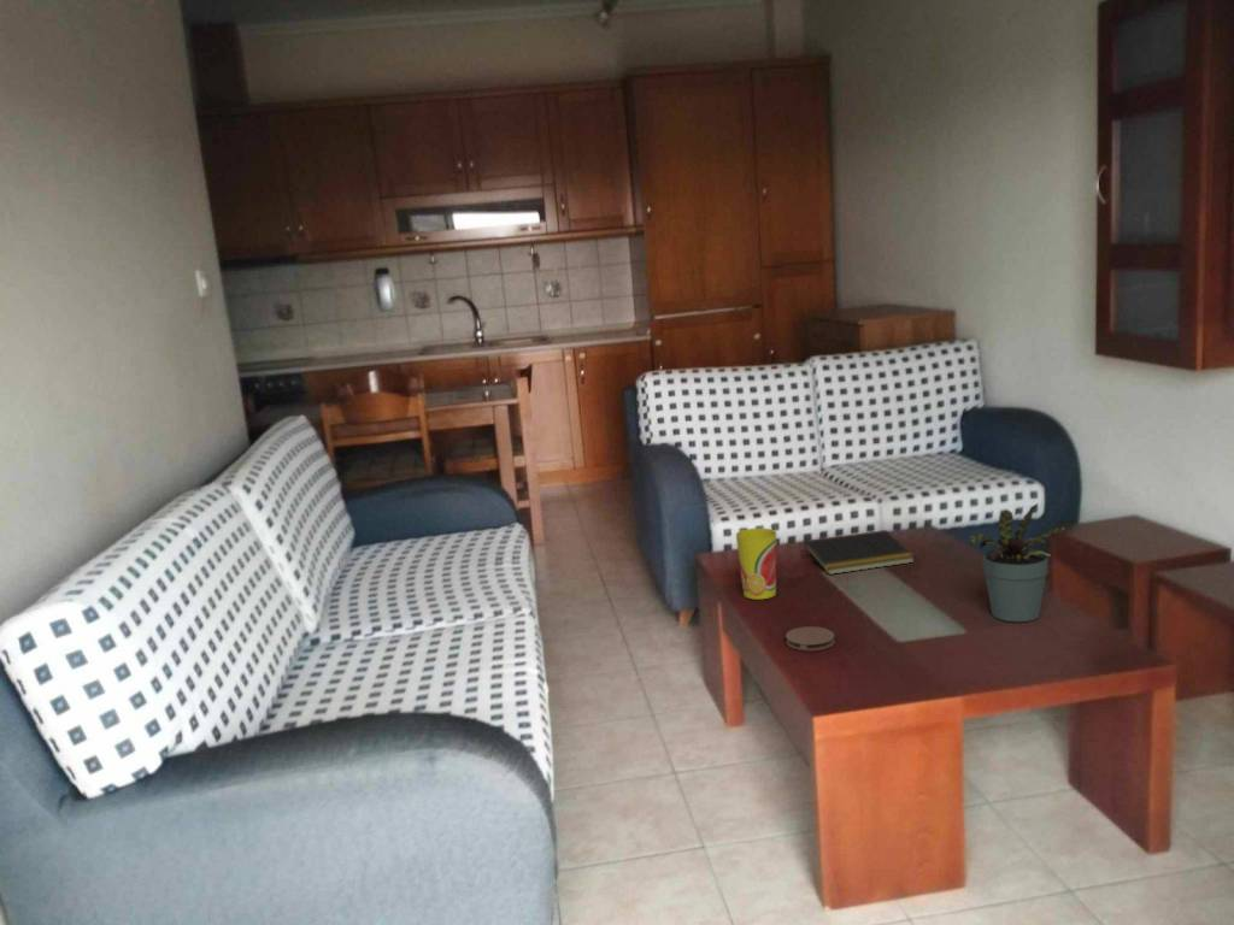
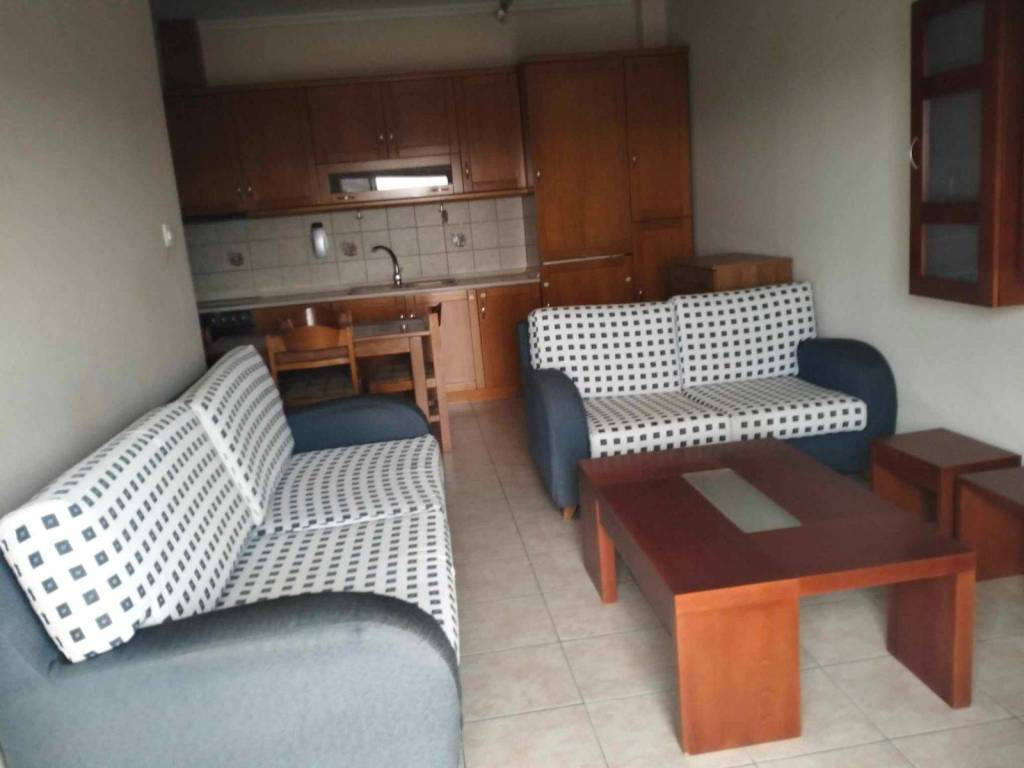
- coaster (810, 638)
- cup (757, 564)
- potted plant (1018, 561)
- notepad (858, 550)
